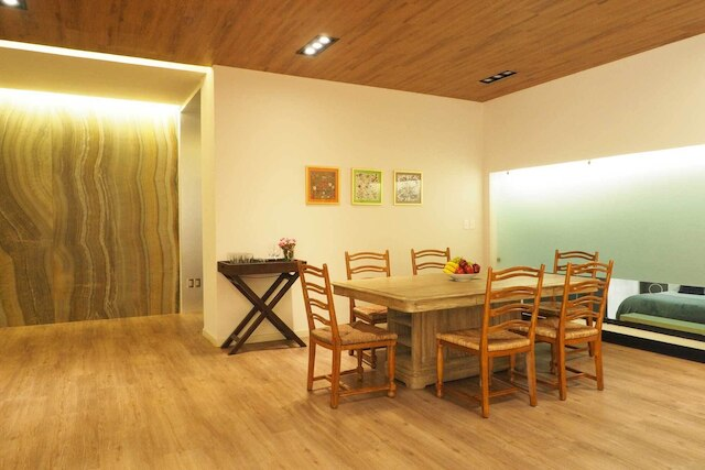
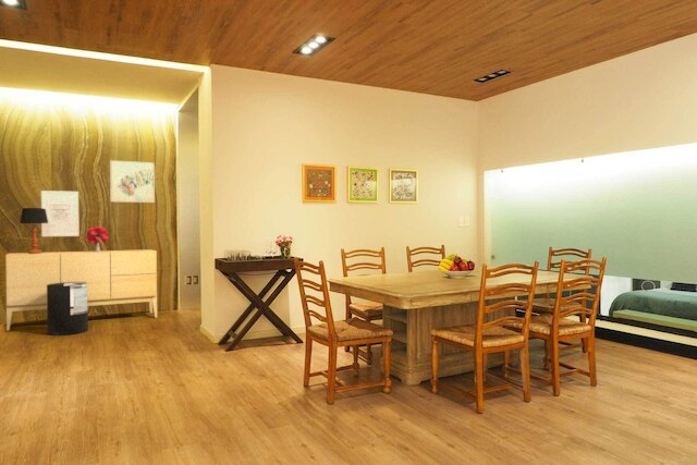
+ trash can (68, 307)
+ sideboard (87, 286)
+ table lamp (34, 230)
+ wall art (60, 213)
+ wall art (132, 182)
+ bouquet (97, 238)
